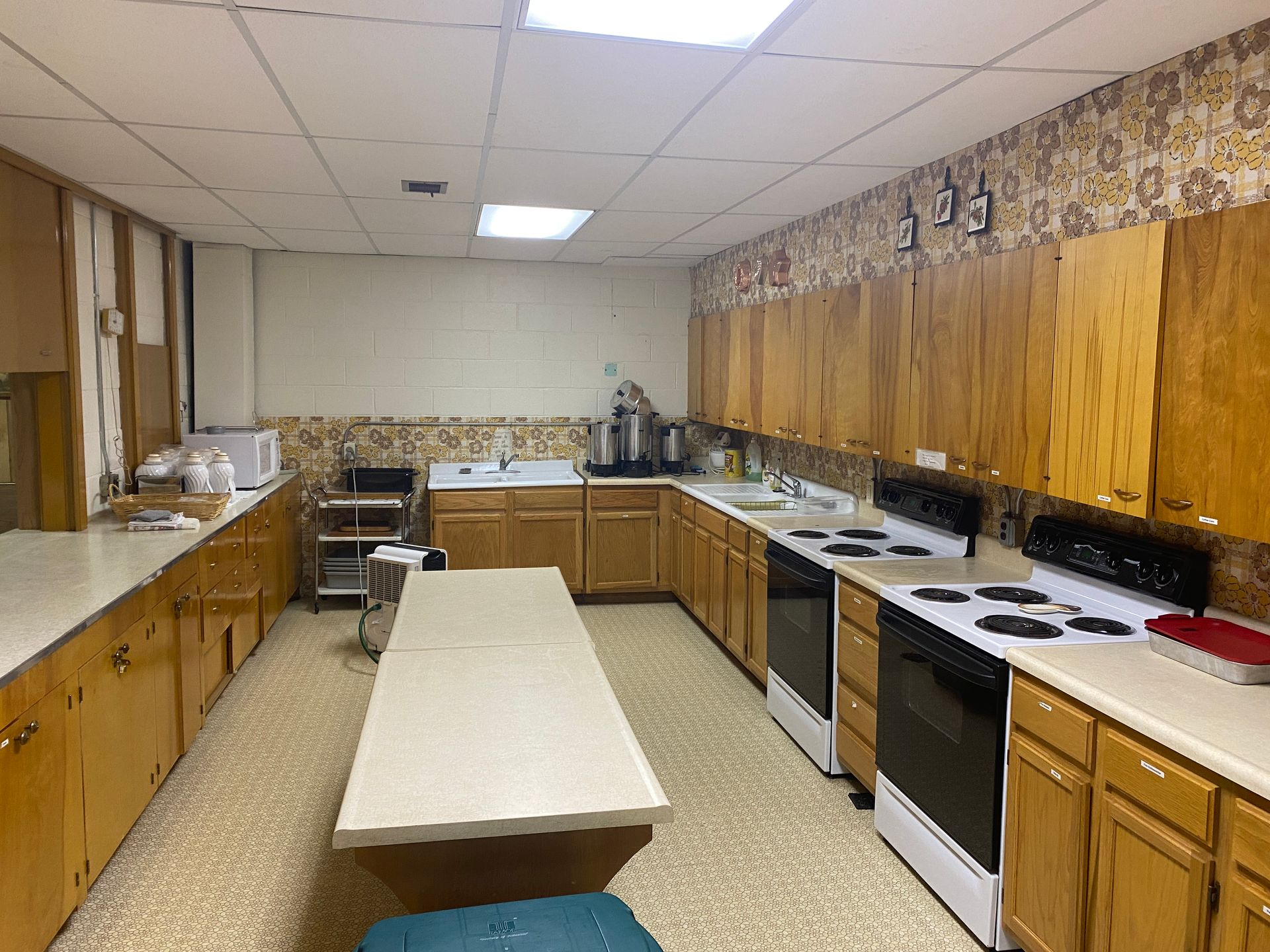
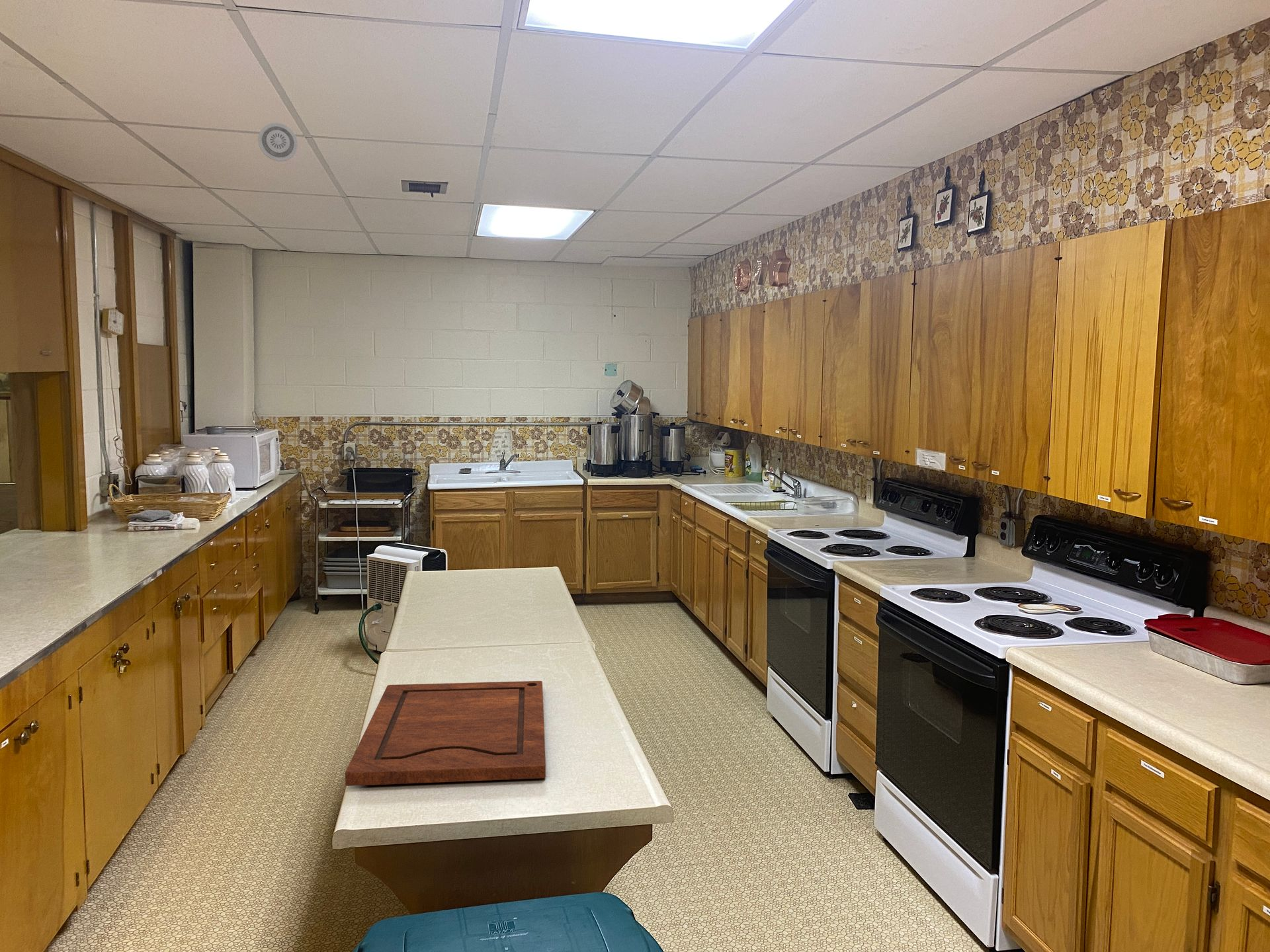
+ cutting board (457, 726)
+ smoke detector (278, 141)
